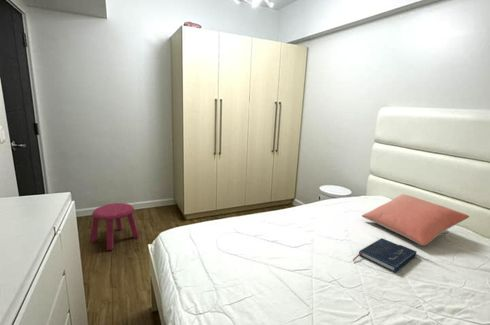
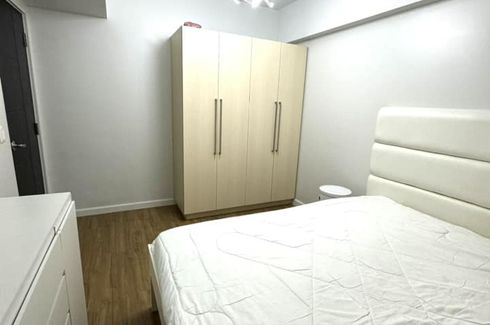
- stool (112, 223)
- book (383, 255)
- pillow (411, 216)
